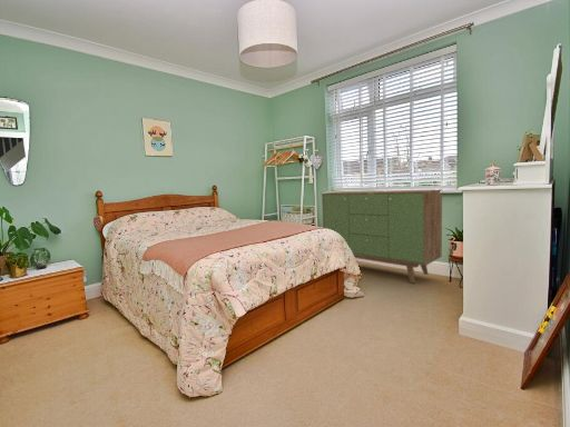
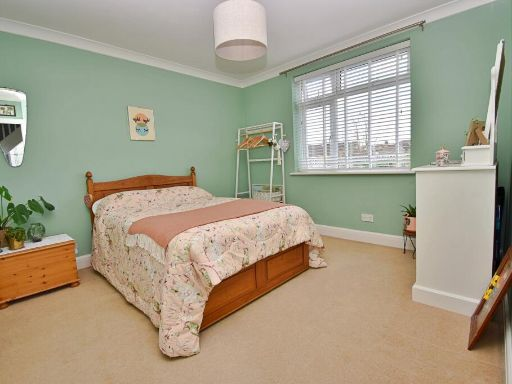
- sideboard (376, 231)
